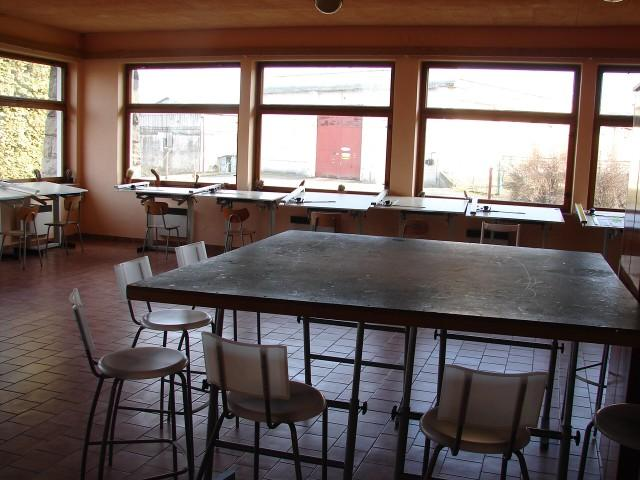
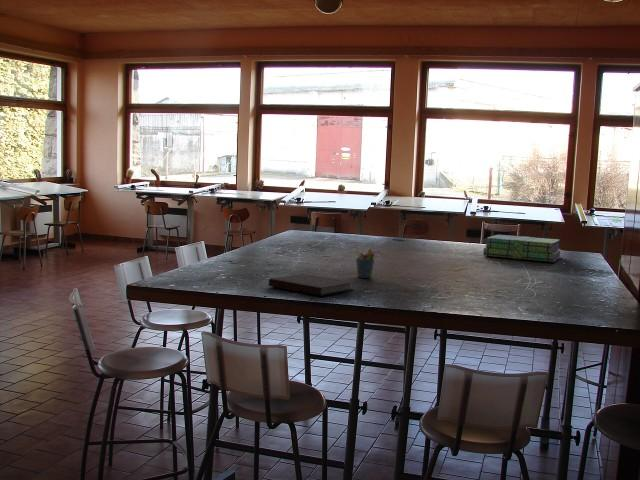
+ pen holder (365, 261)
+ stack of books (523, 247)
+ notebook (311, 284)
